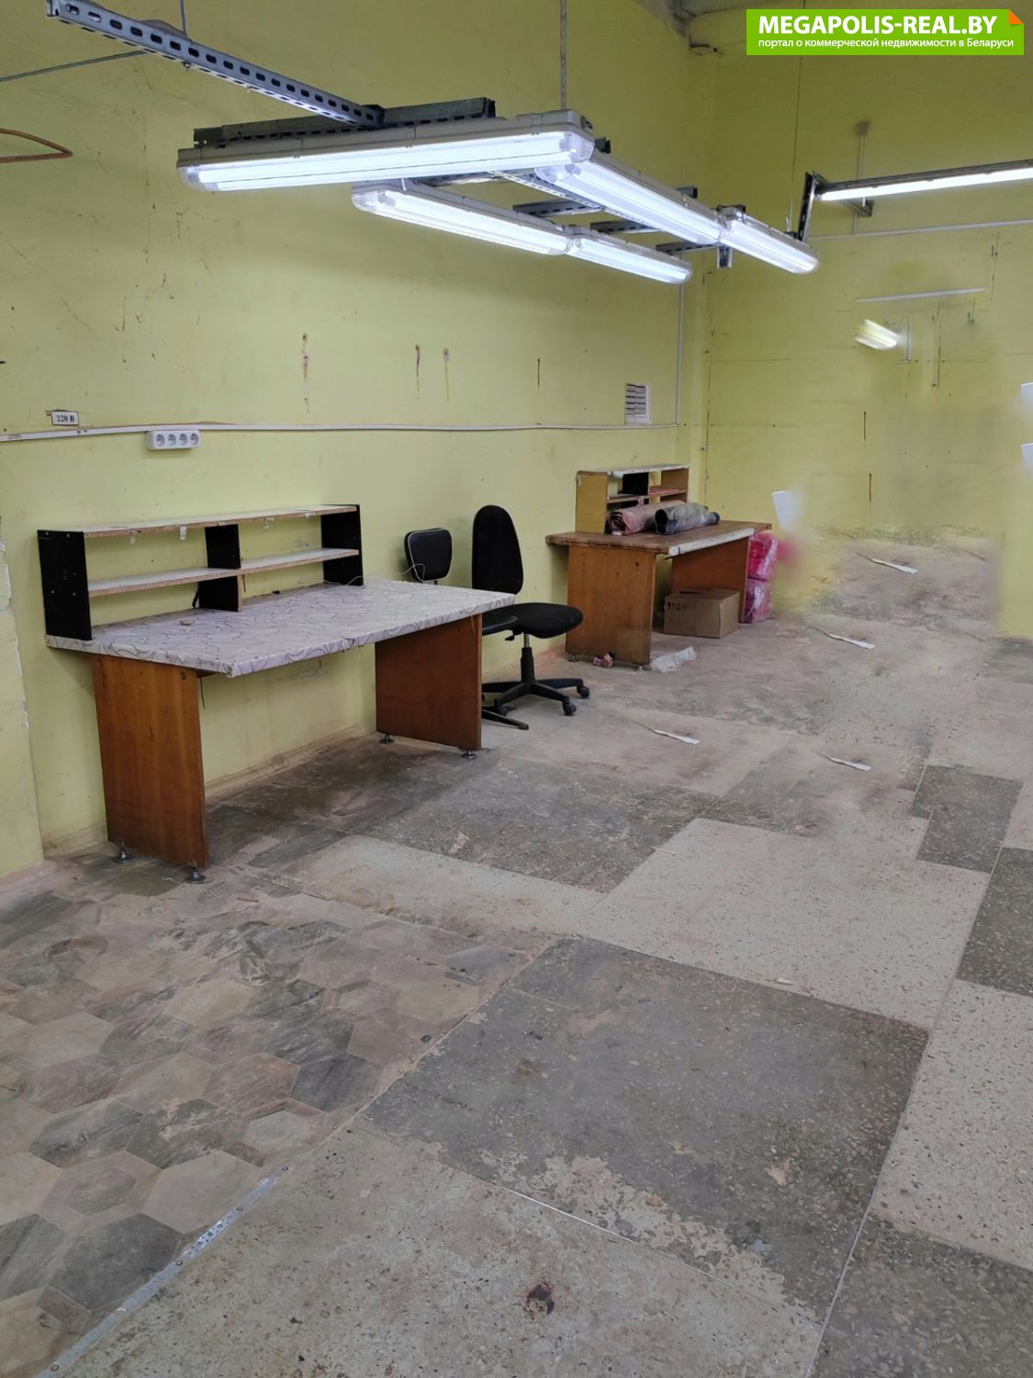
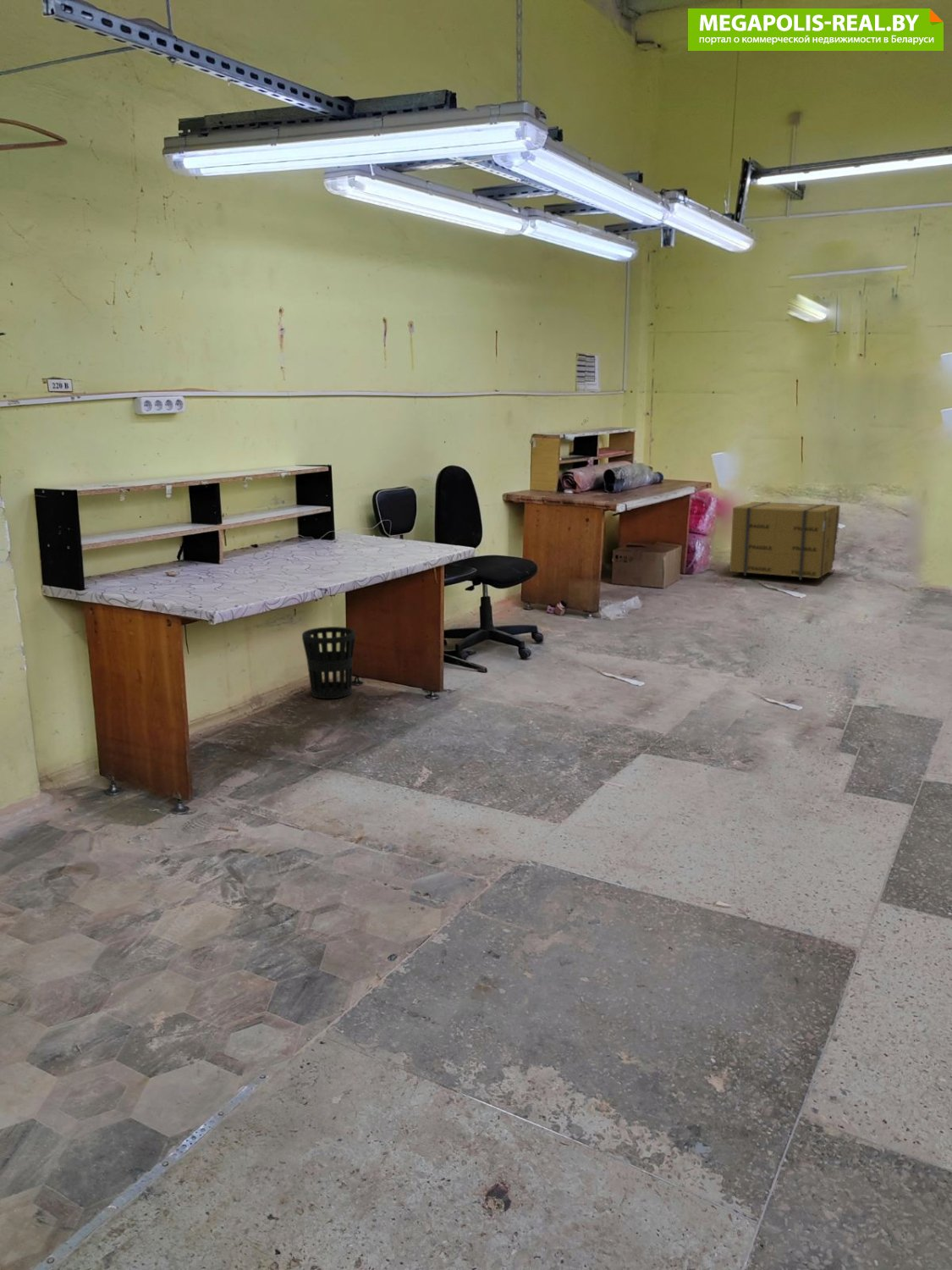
+ cardboard box (784, 540)
+ wastebasket (330, 662)
